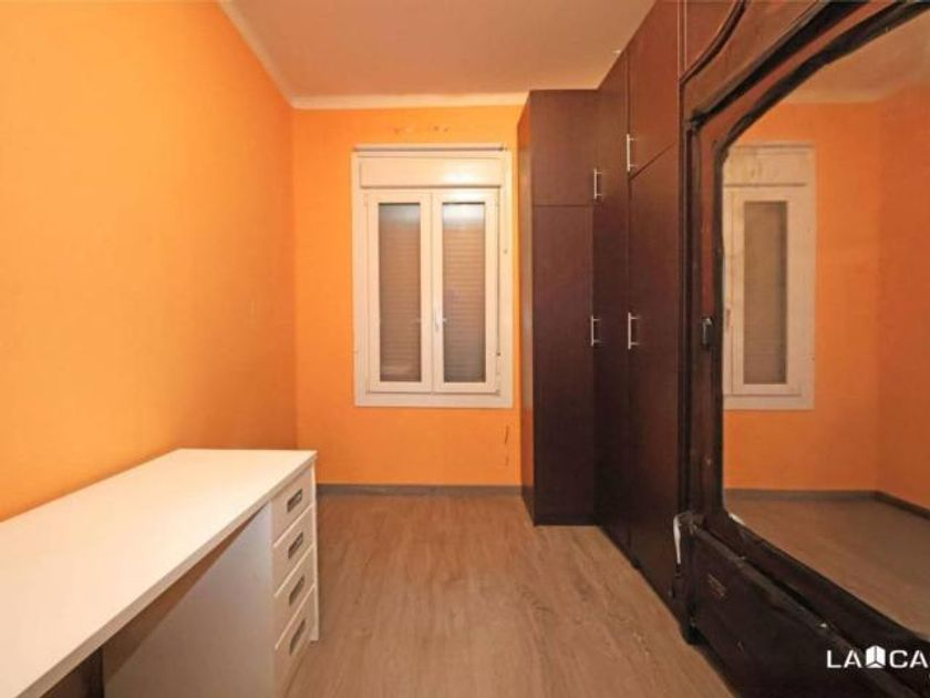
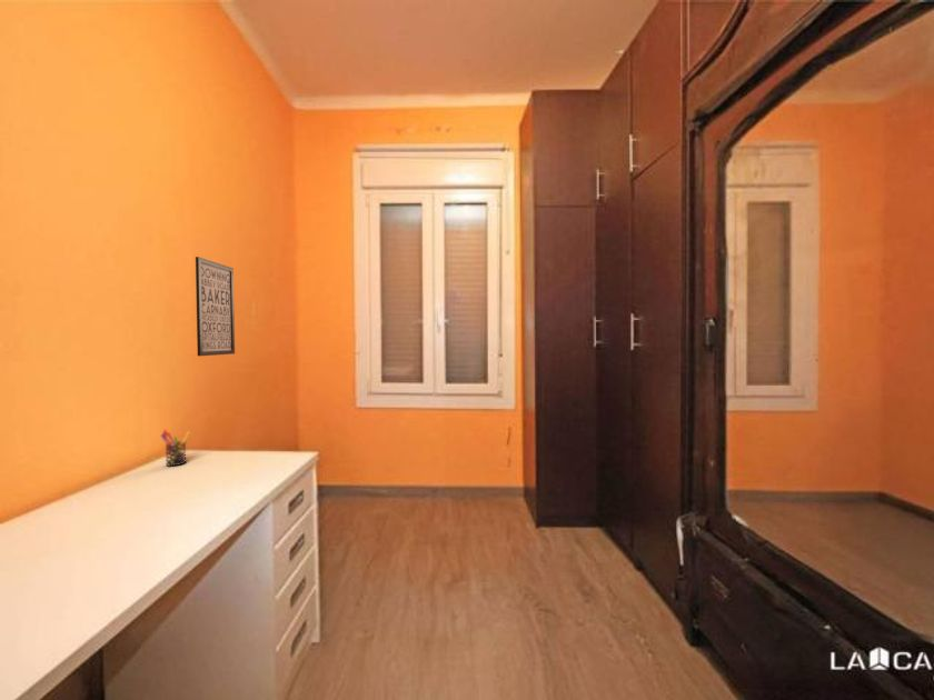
+ wall art (216, 309)
+ pen holder (175, 447)
